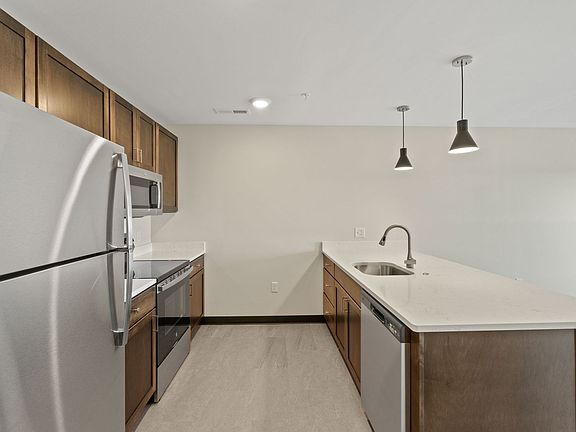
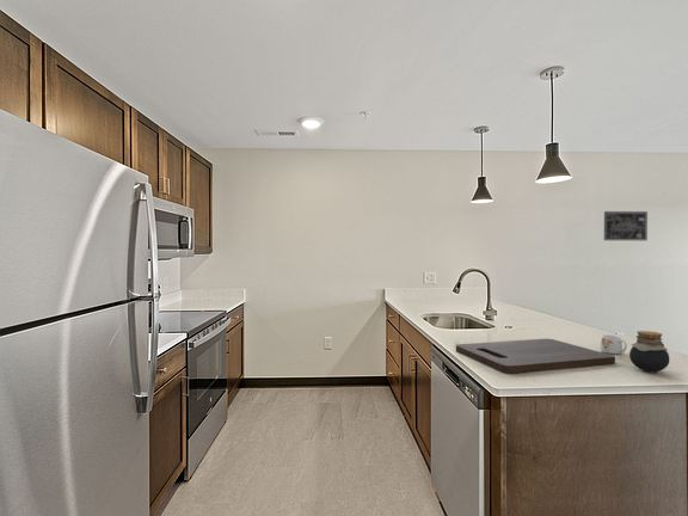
+ wall art (625, 226)
+ mug (614, 344)
+ jar (650, 351)
+ cutting board (530, 354)
